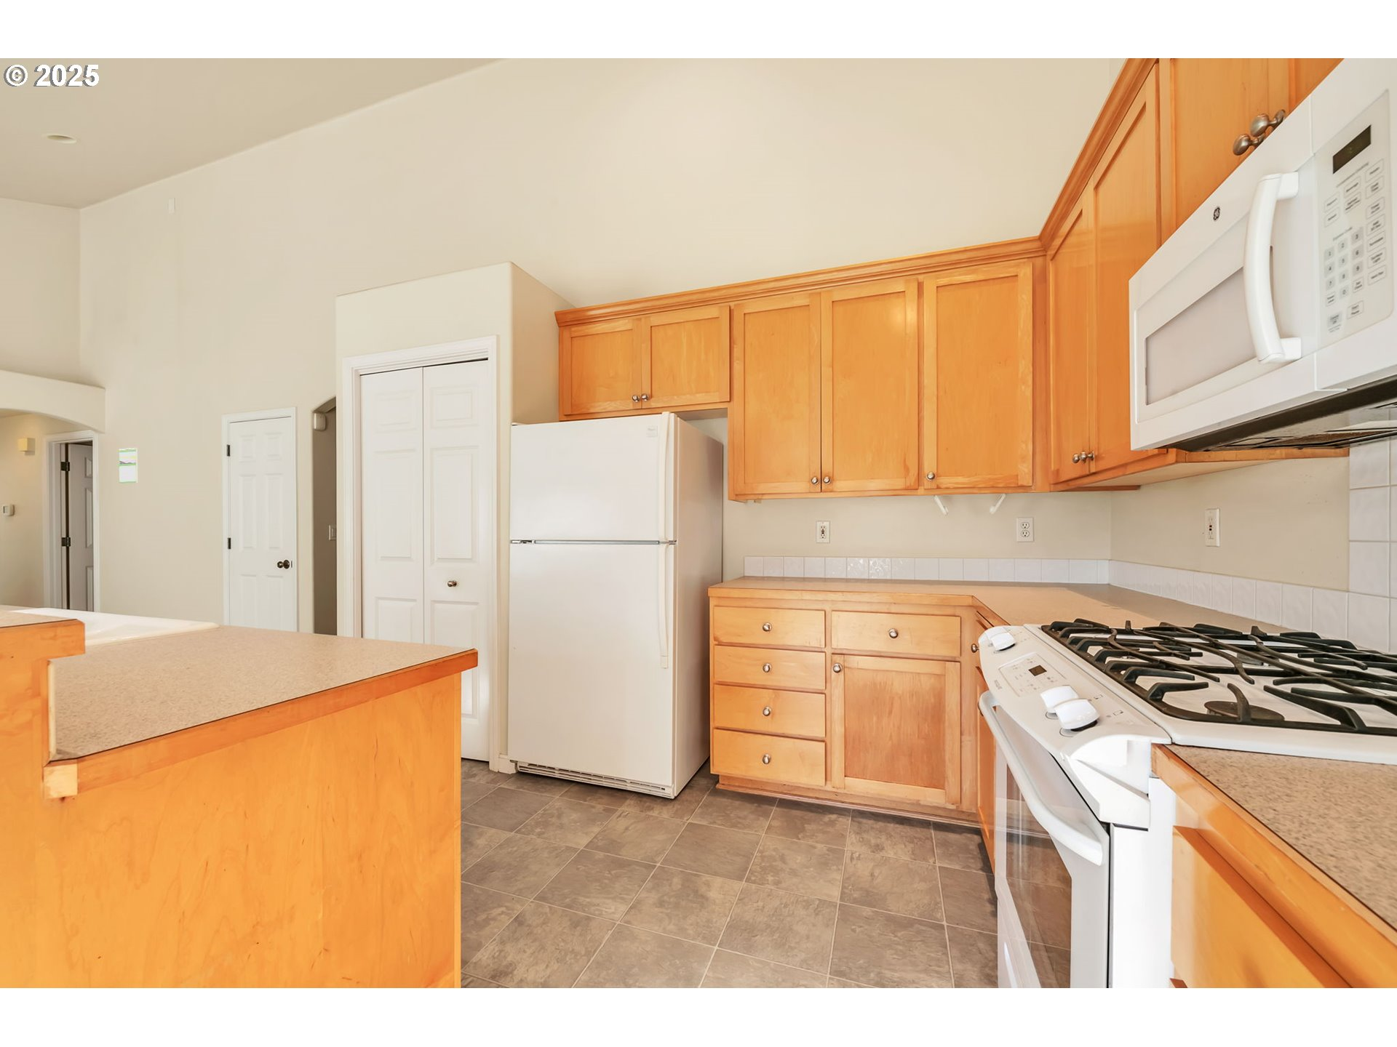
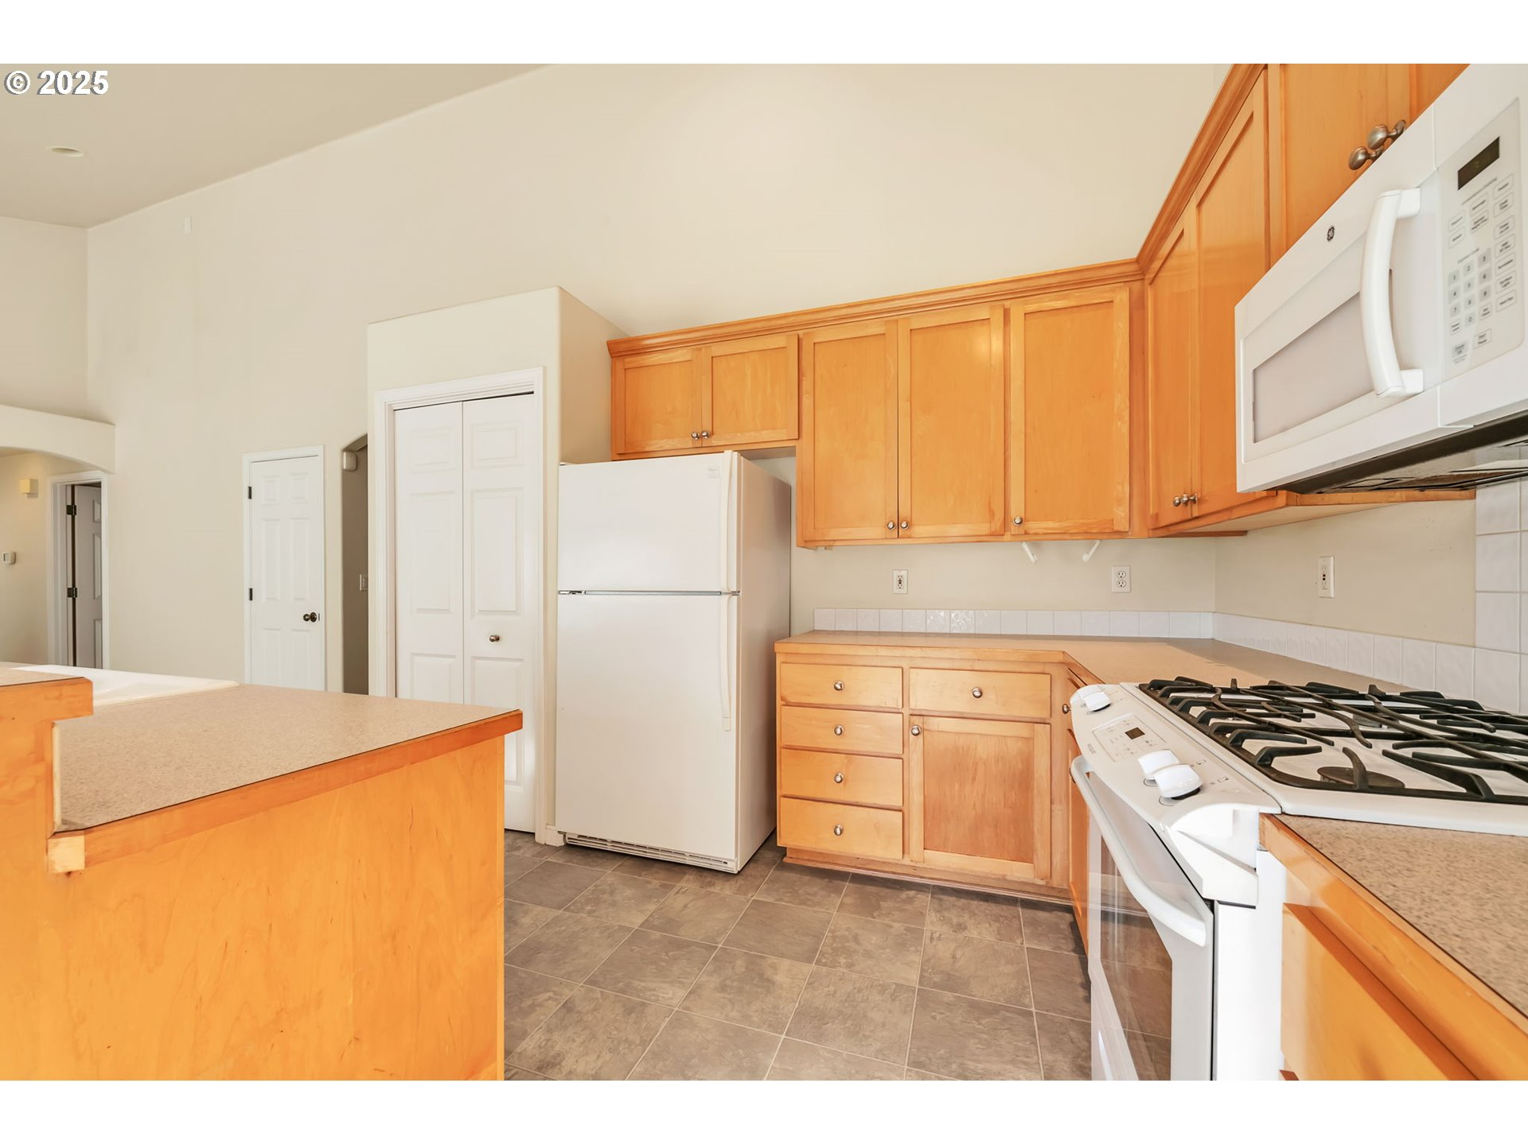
- calendar (128, 465)
